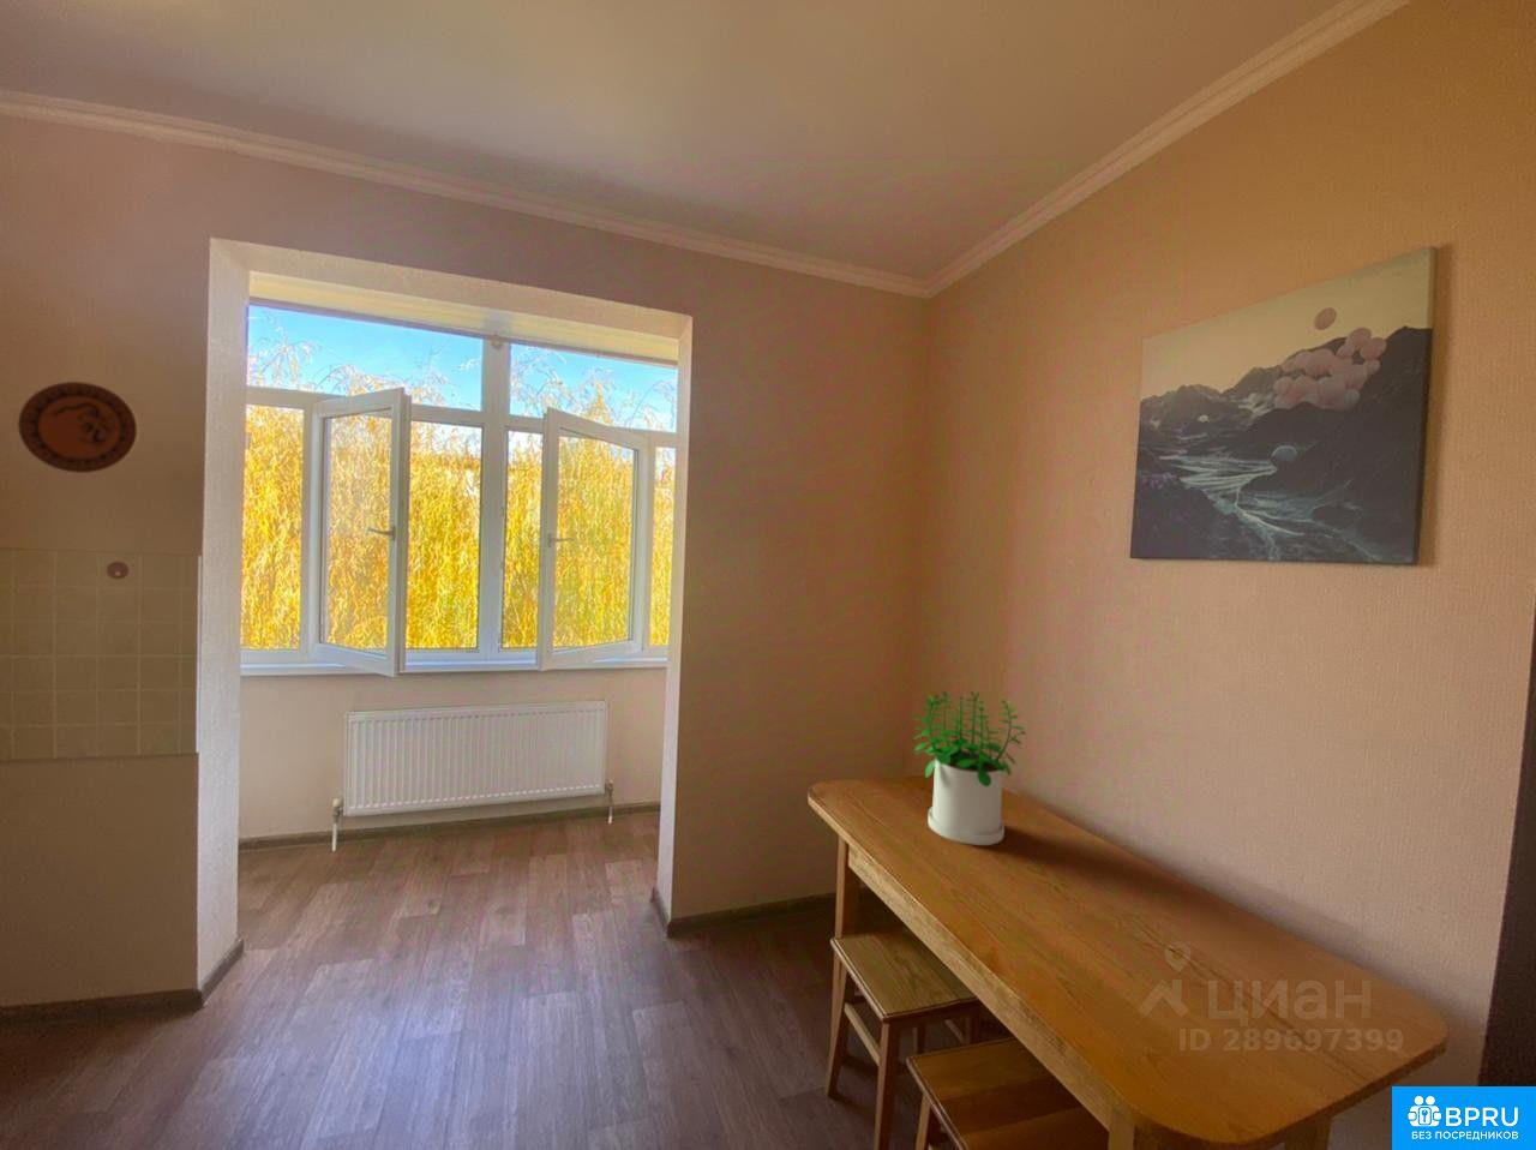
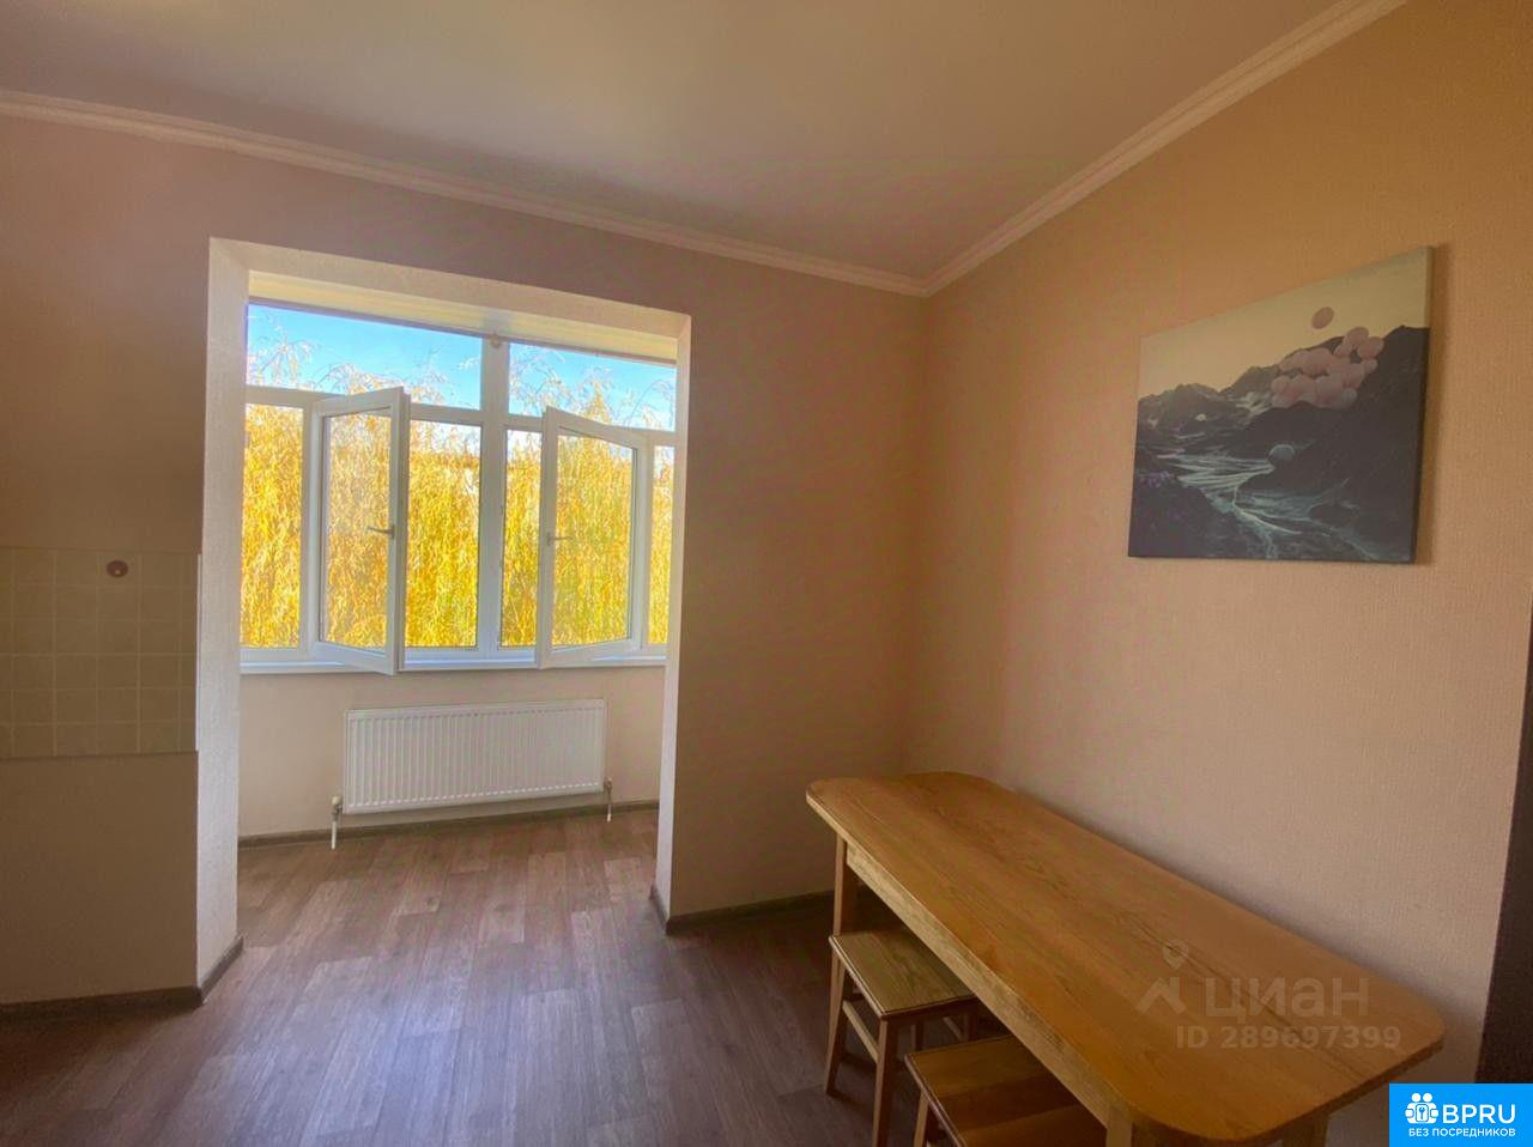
- decorative plate (81, 428)
- potted plant (961, 759)
